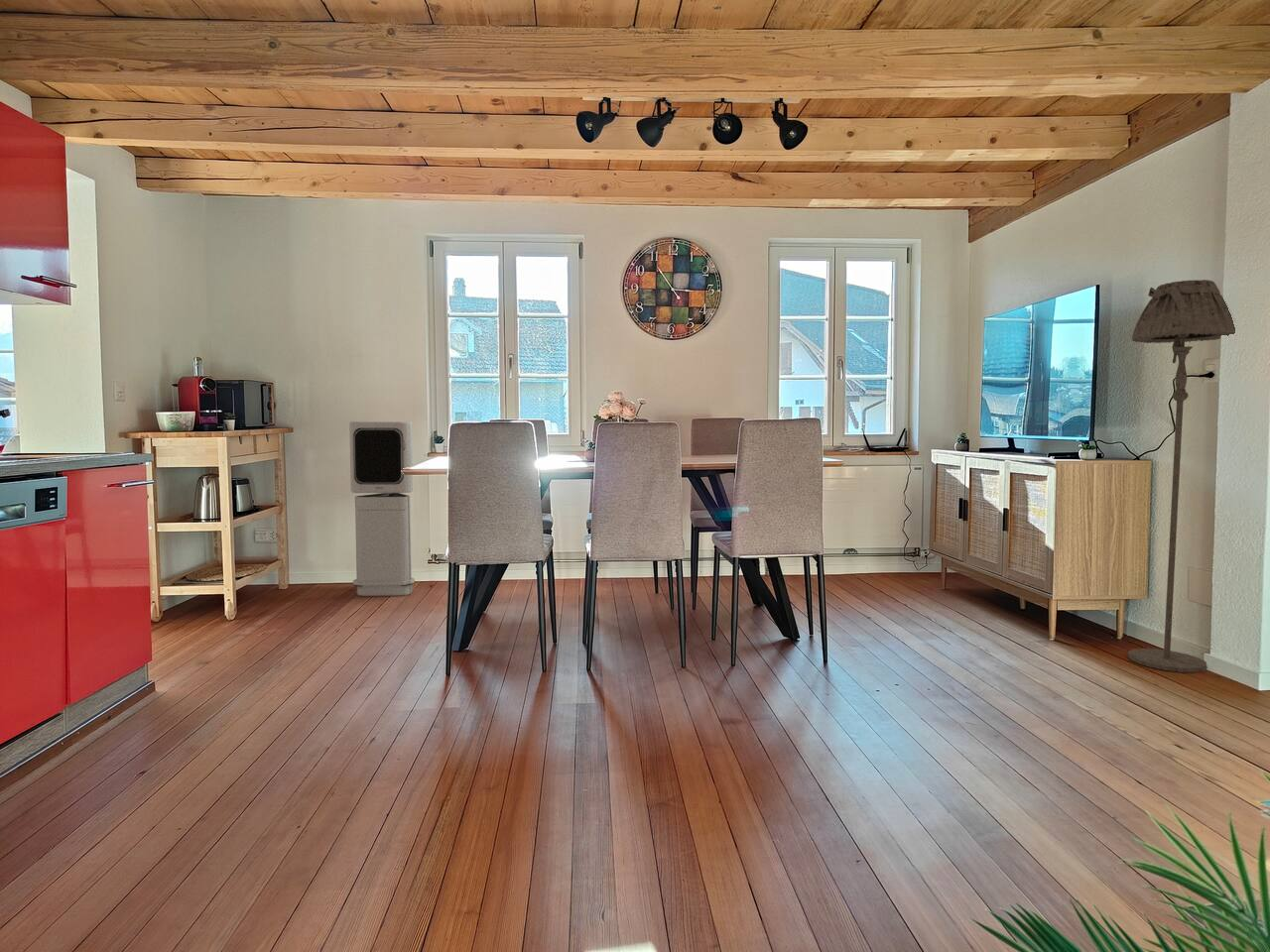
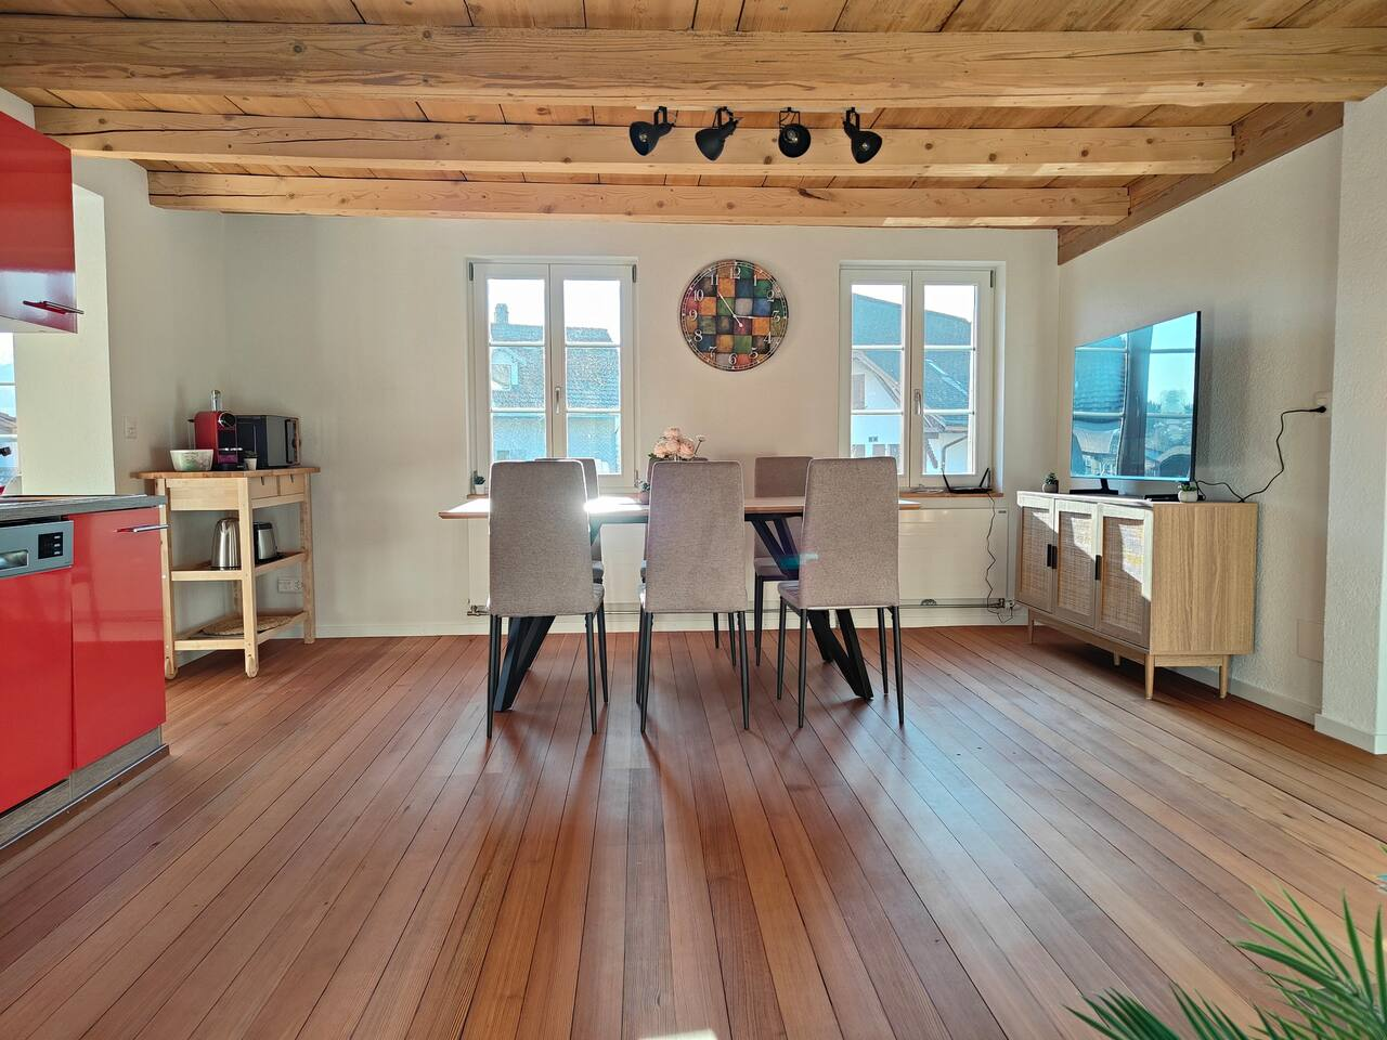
- floor lamp (1175, 475)
- air purifier (387, 506)
